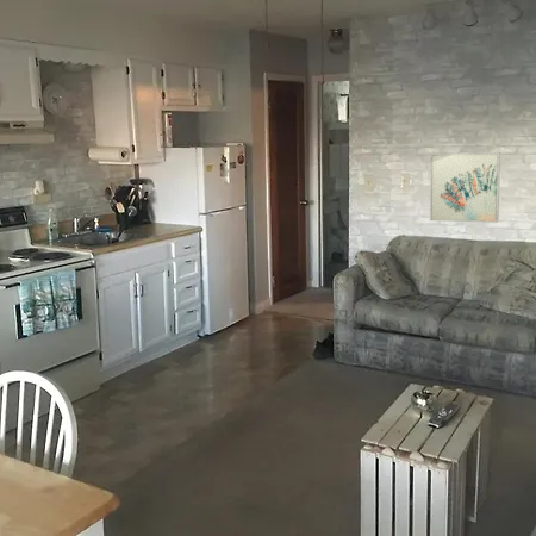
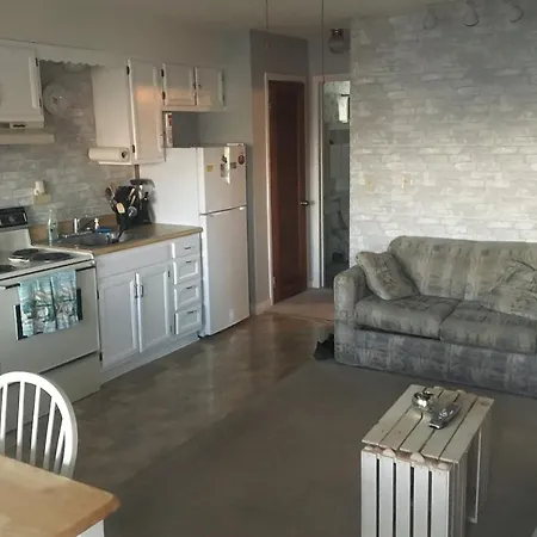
- wall art (463, 187)
